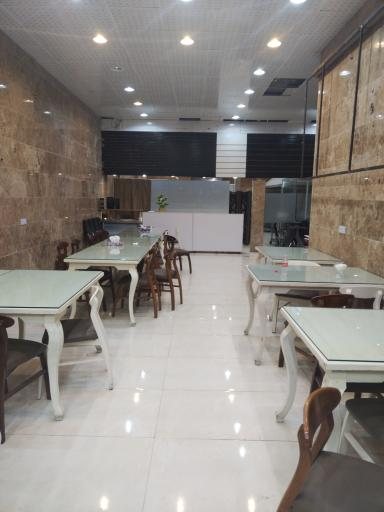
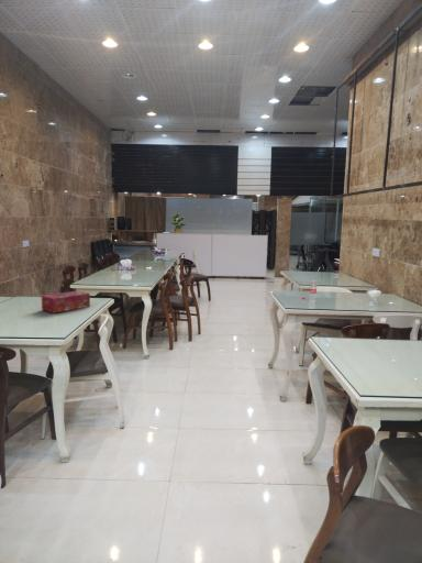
+ tissue box (66, 301)
